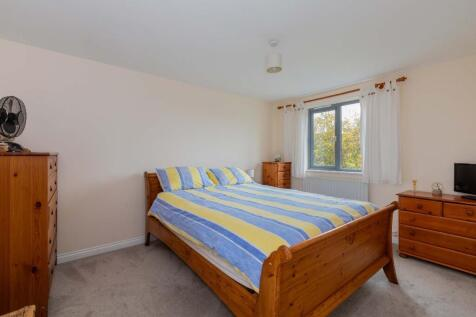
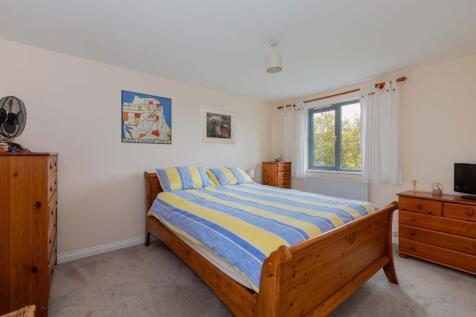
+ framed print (219, 126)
+ wall art (148, 119)
